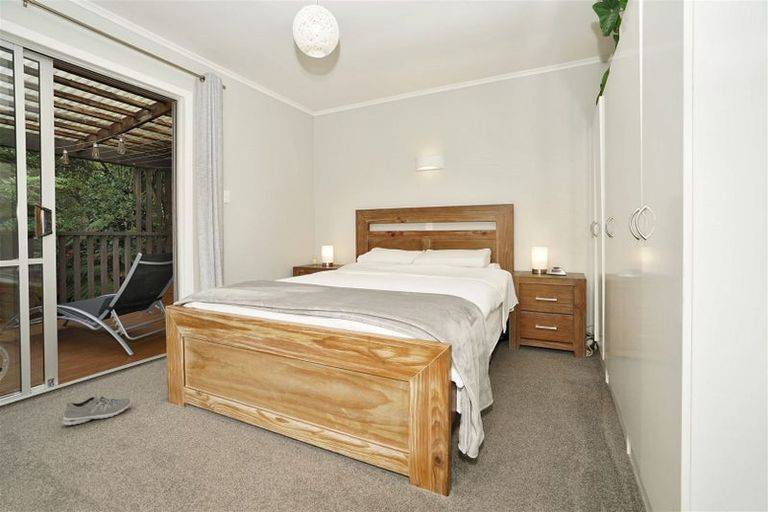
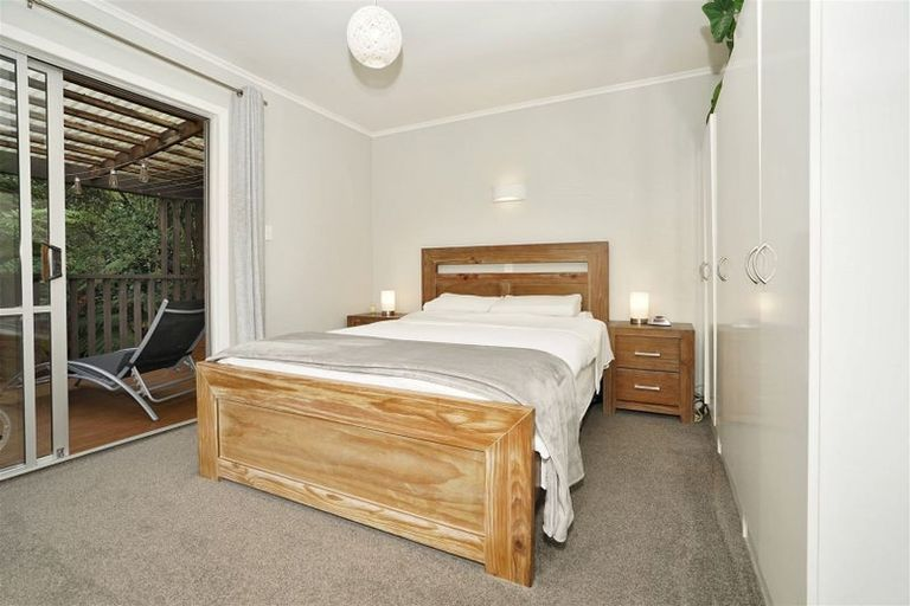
- sneaker (99, 405)
